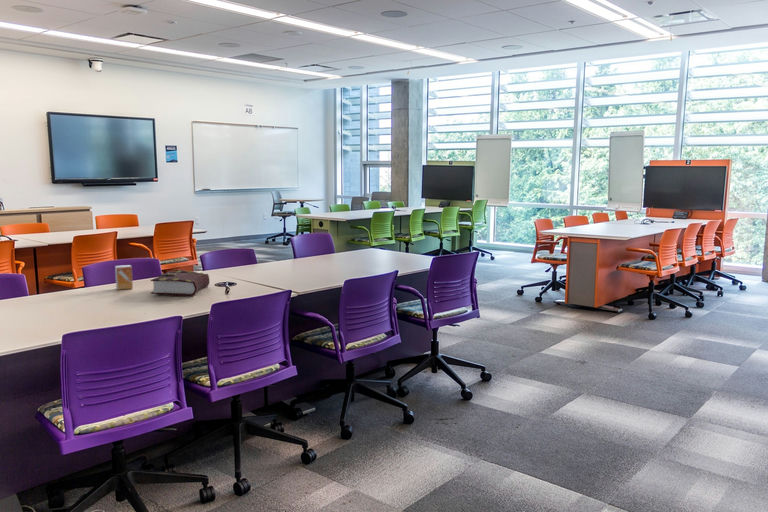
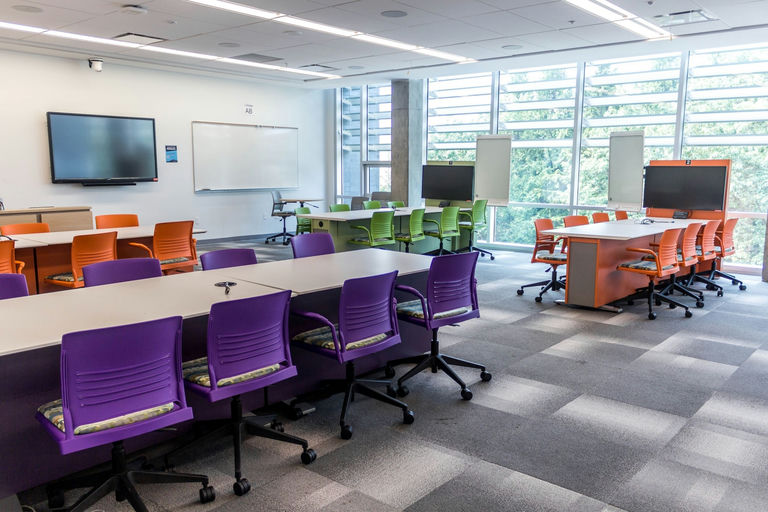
- book (181, 282)
- small box (123, 277)
